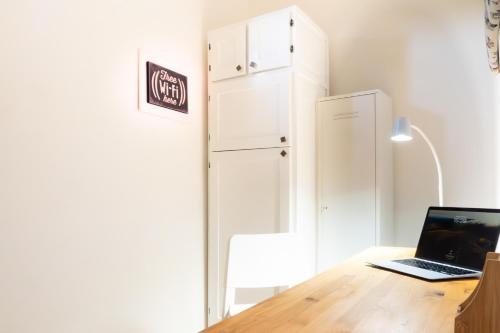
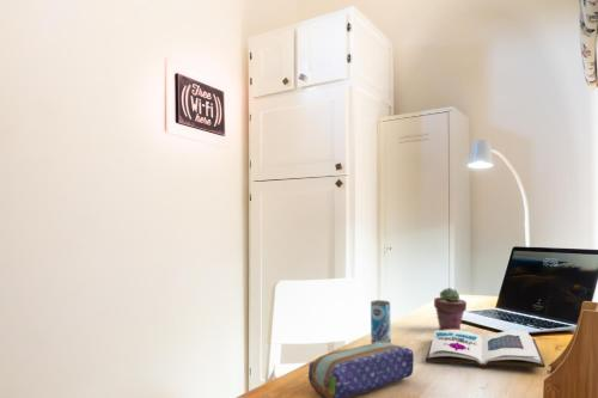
+ book (482, 345)
+ beverage can (380, 326)
+ pencil case (361, 367)
+ potted succulent (450, 308)
